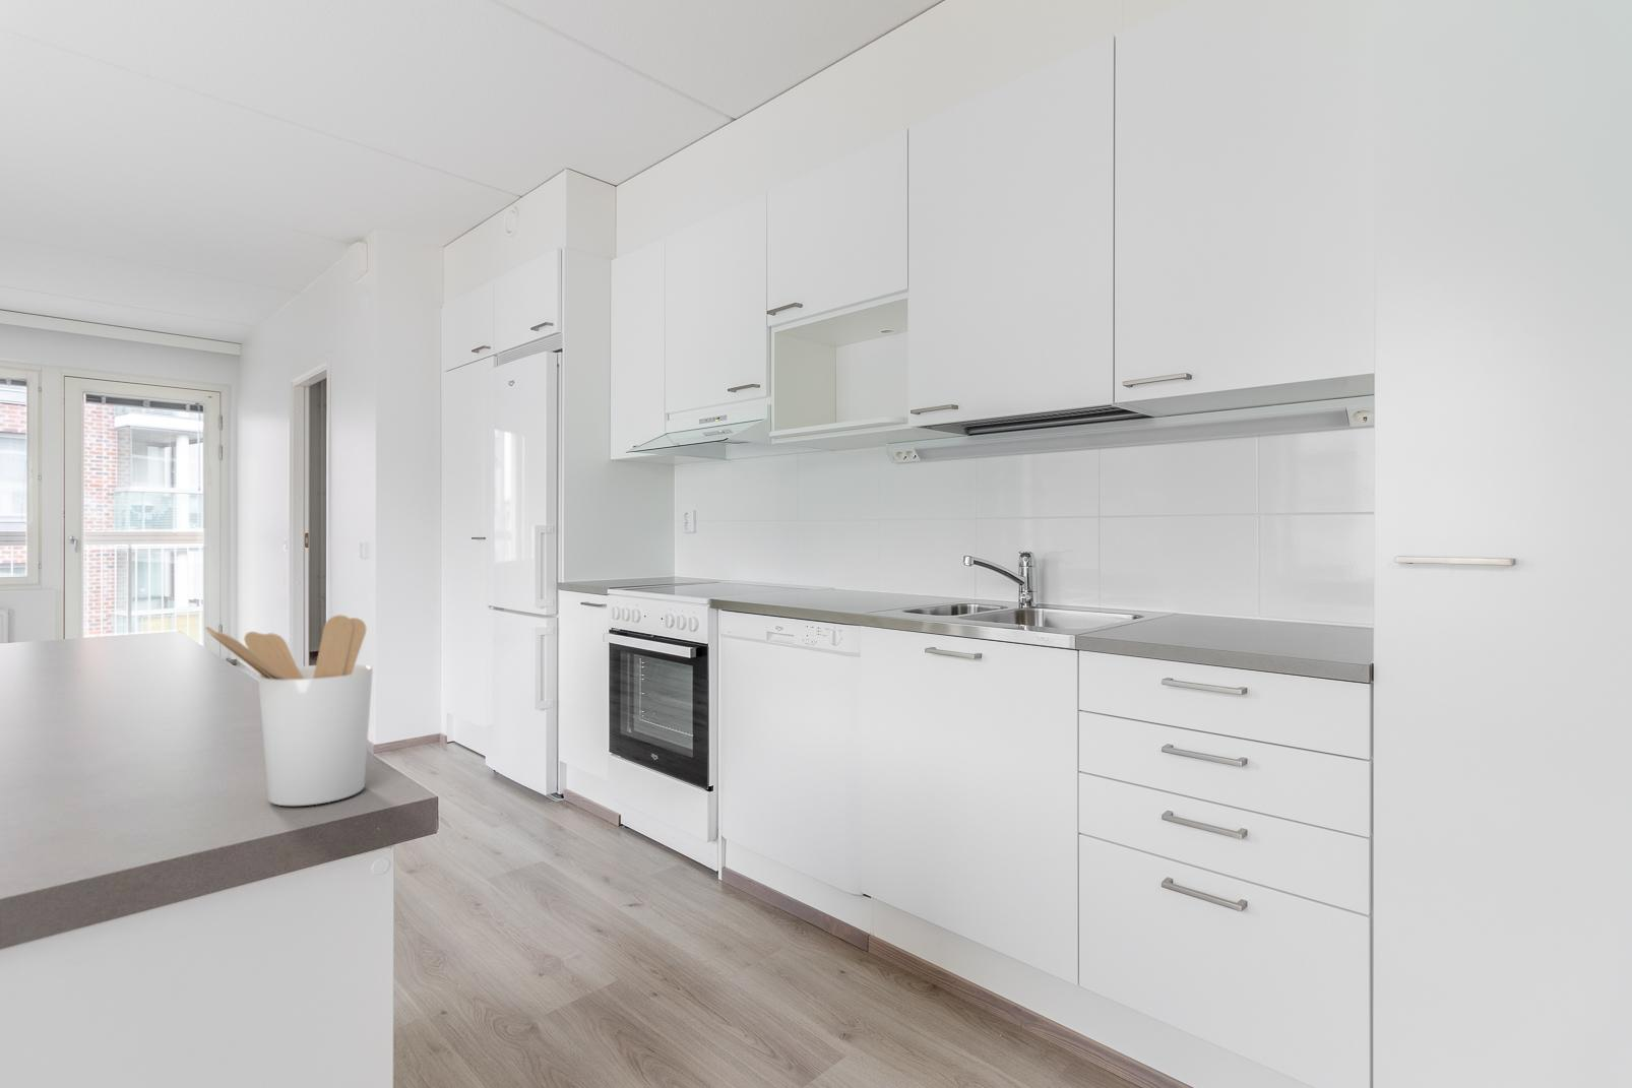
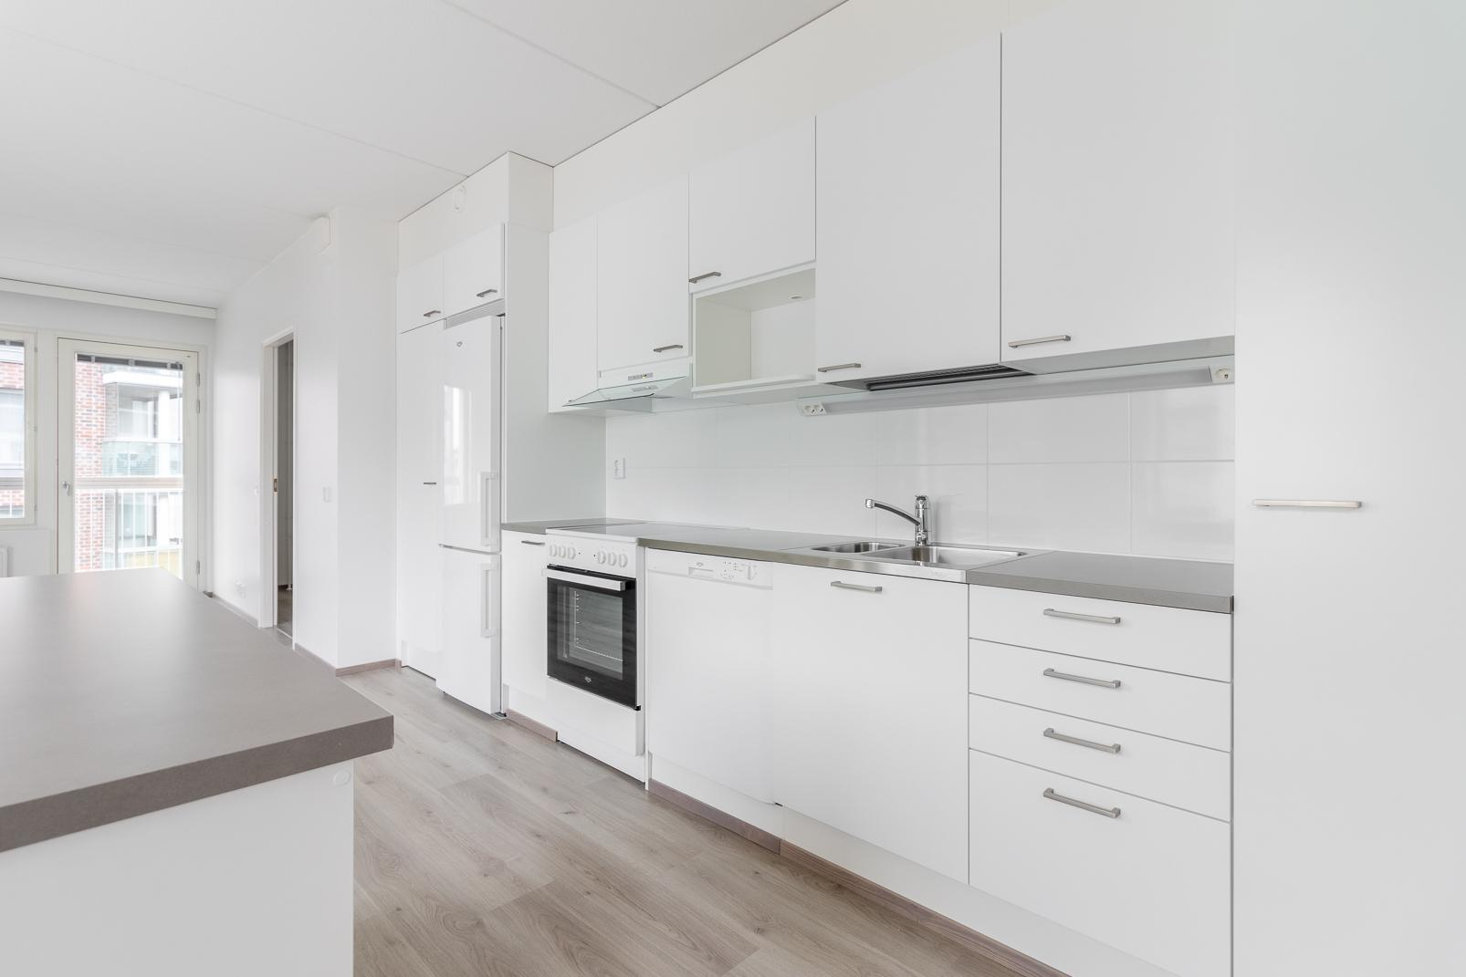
- utensil holder (290, 707)
